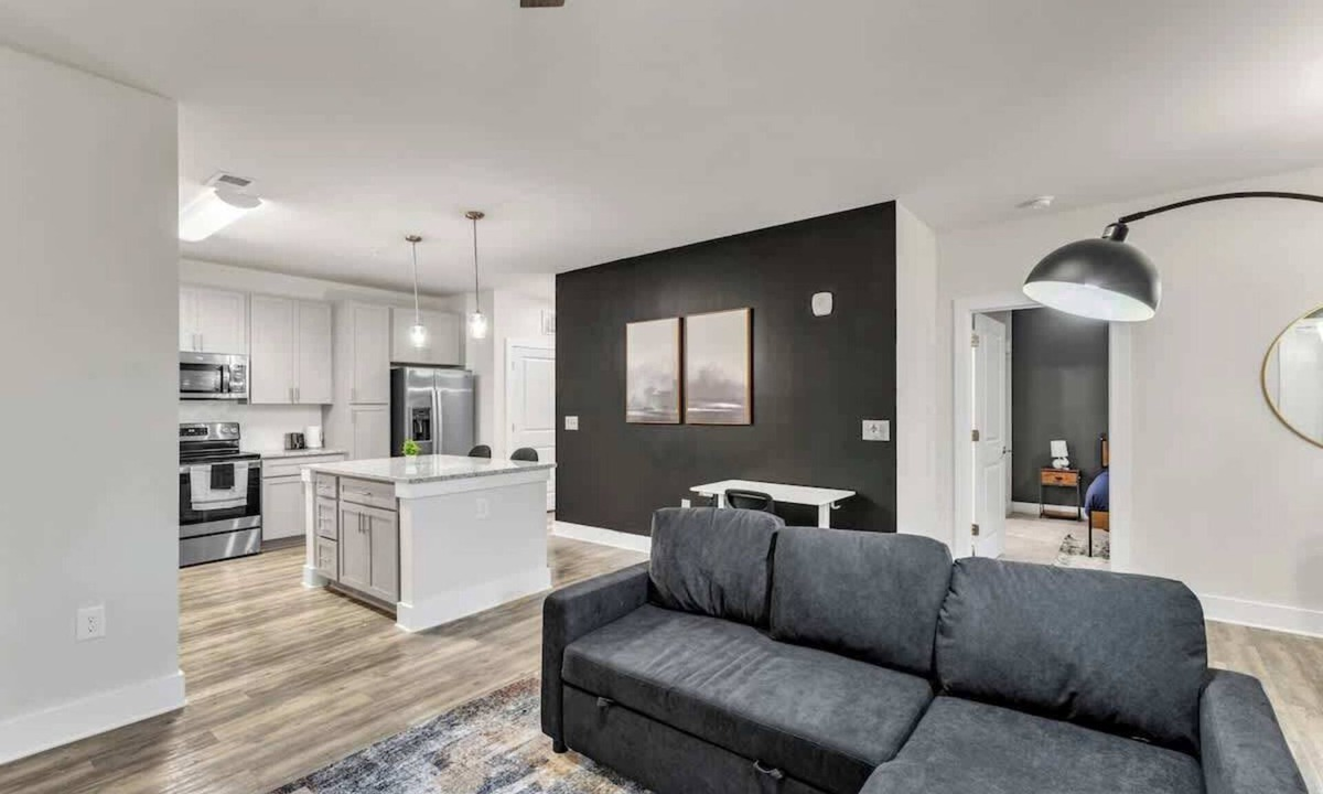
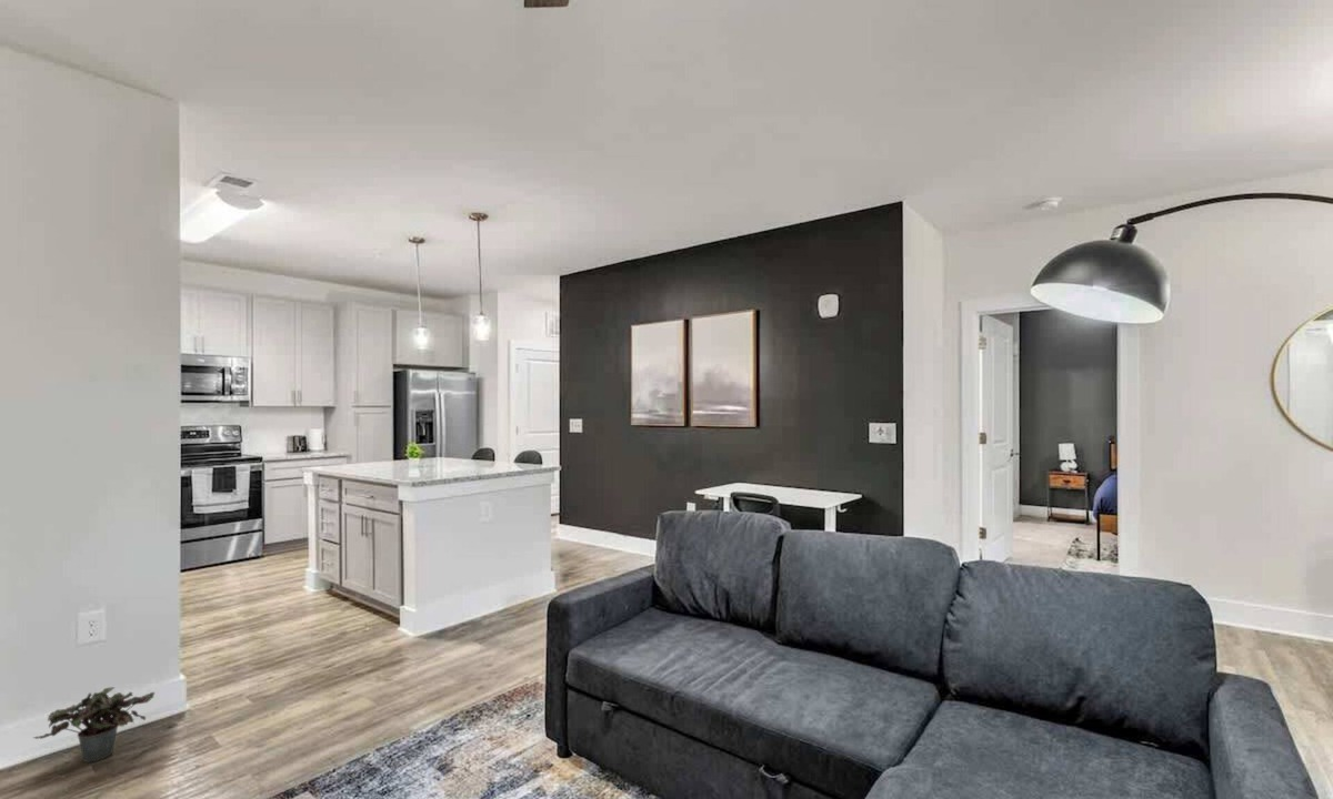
+ potted plant (97, 725)
